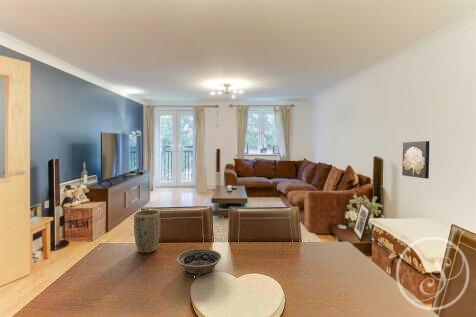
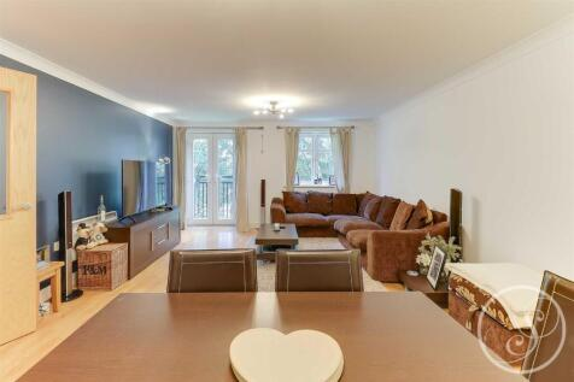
- wall art (415, 159)
- bowl (199, 262)
- plant pot (147, 231)
